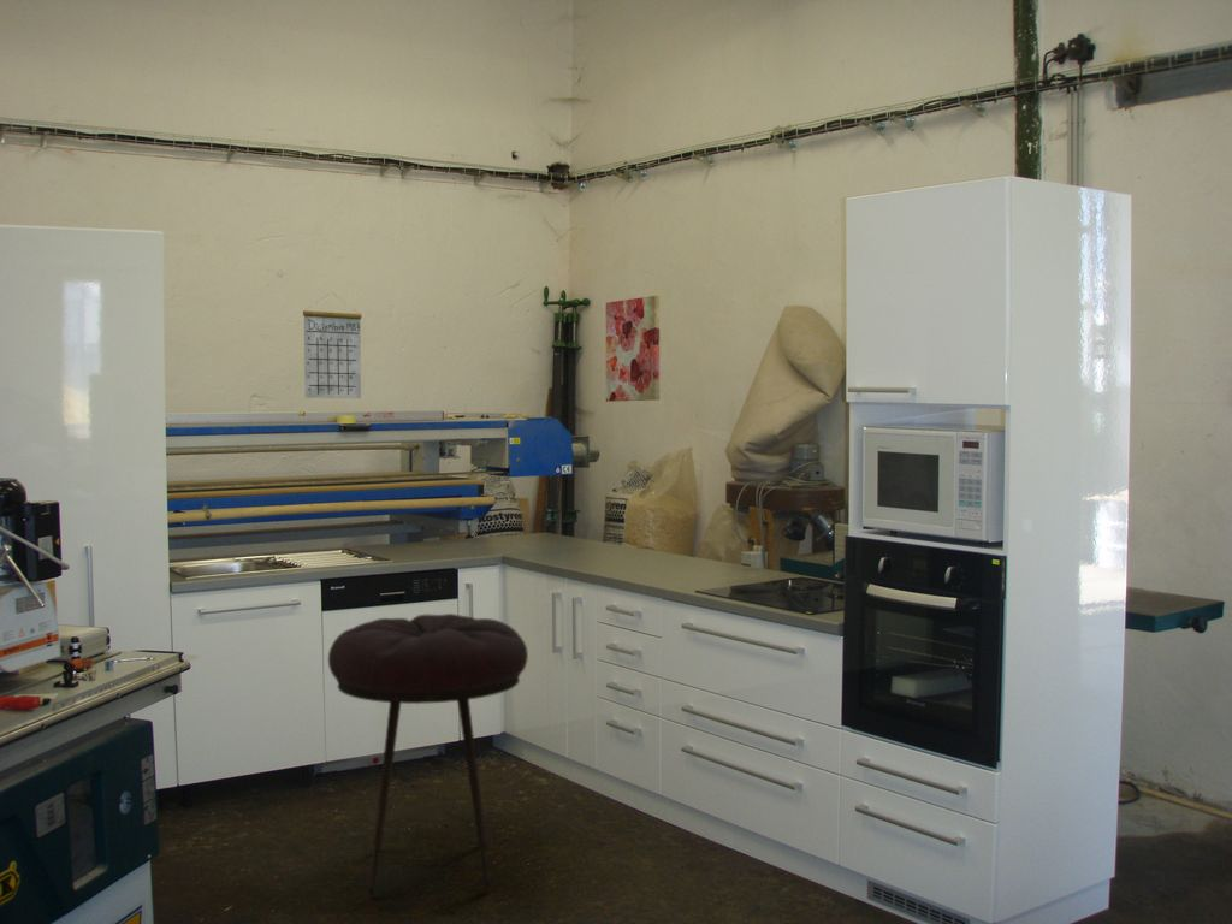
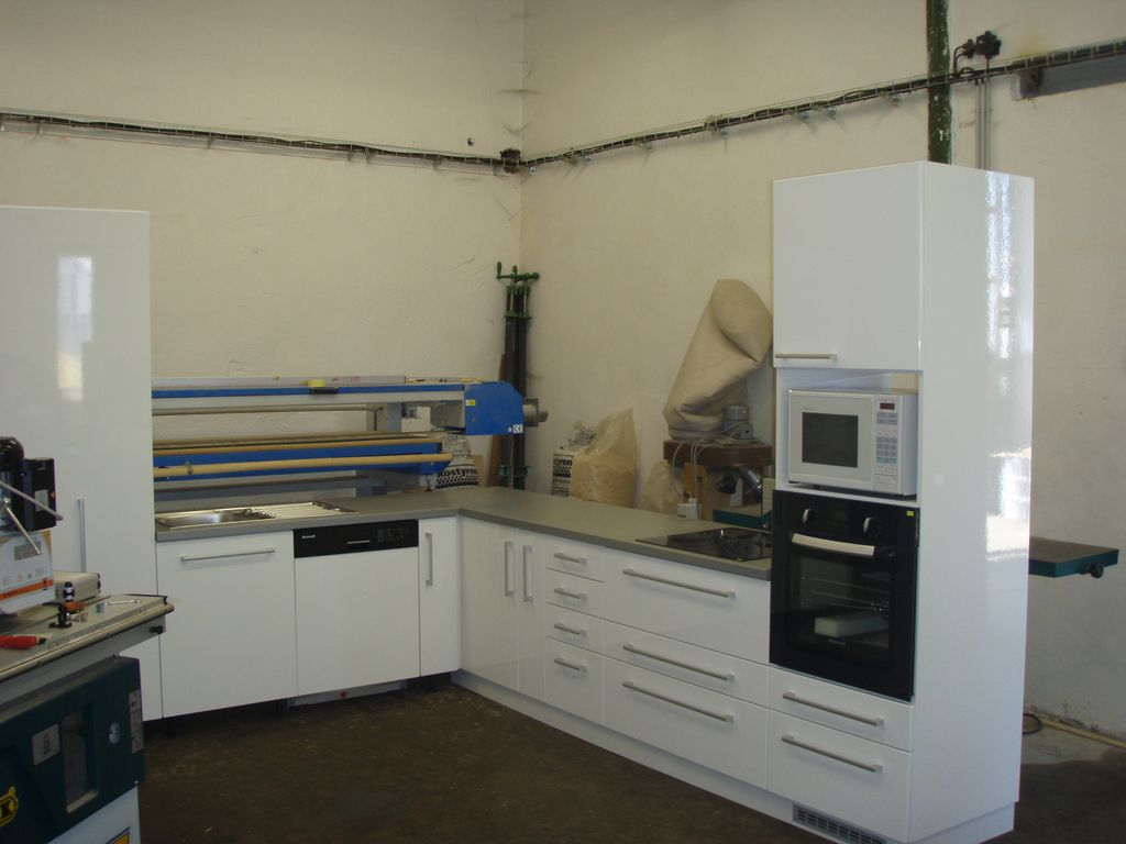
- wall art (632, 350)
- calendar (332, 344)
- stool (463, 742)
